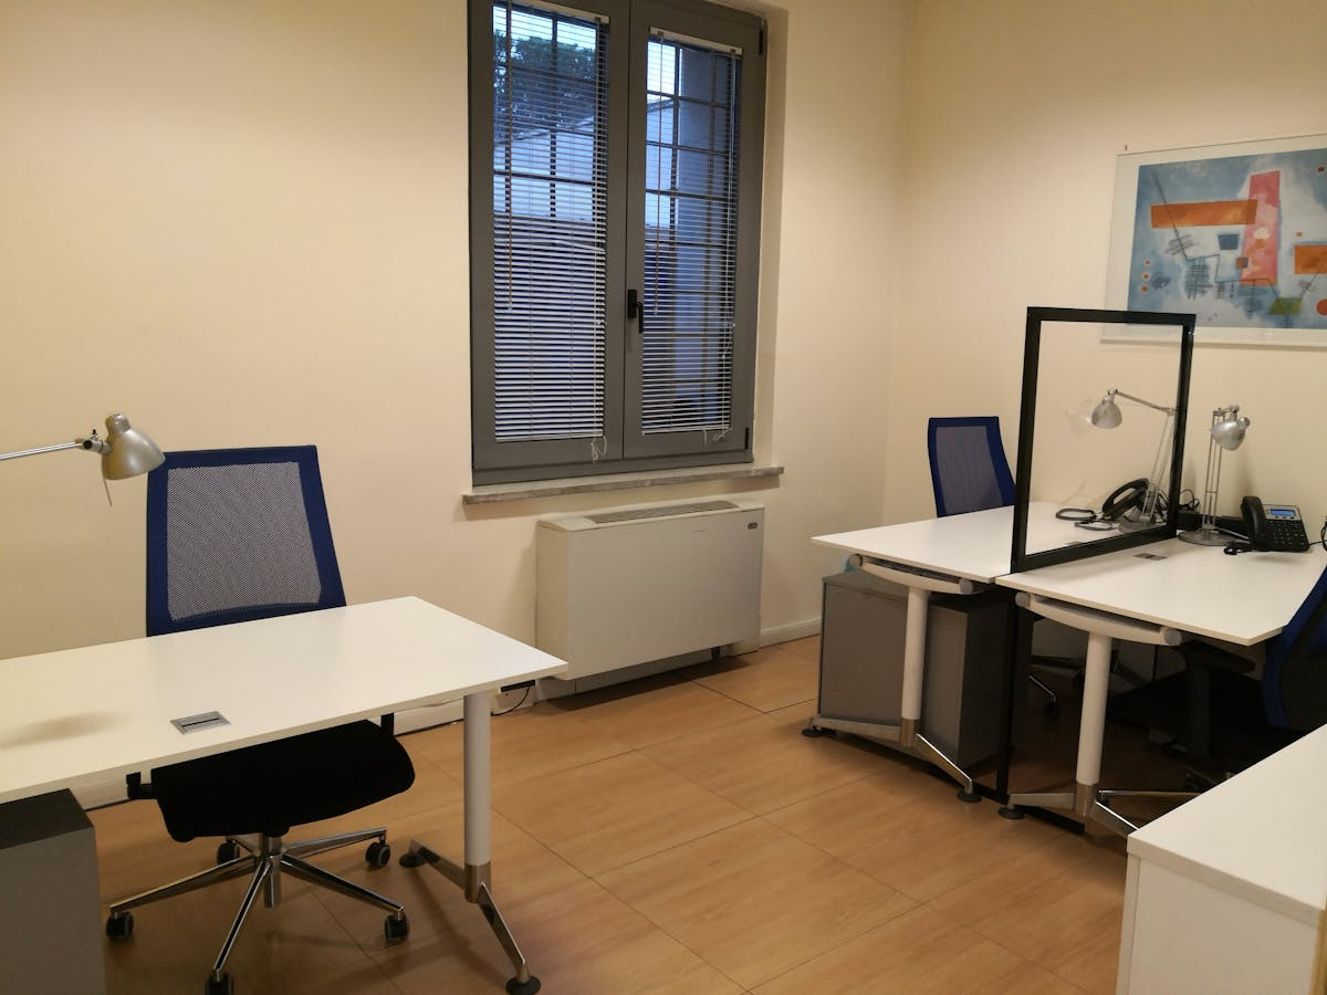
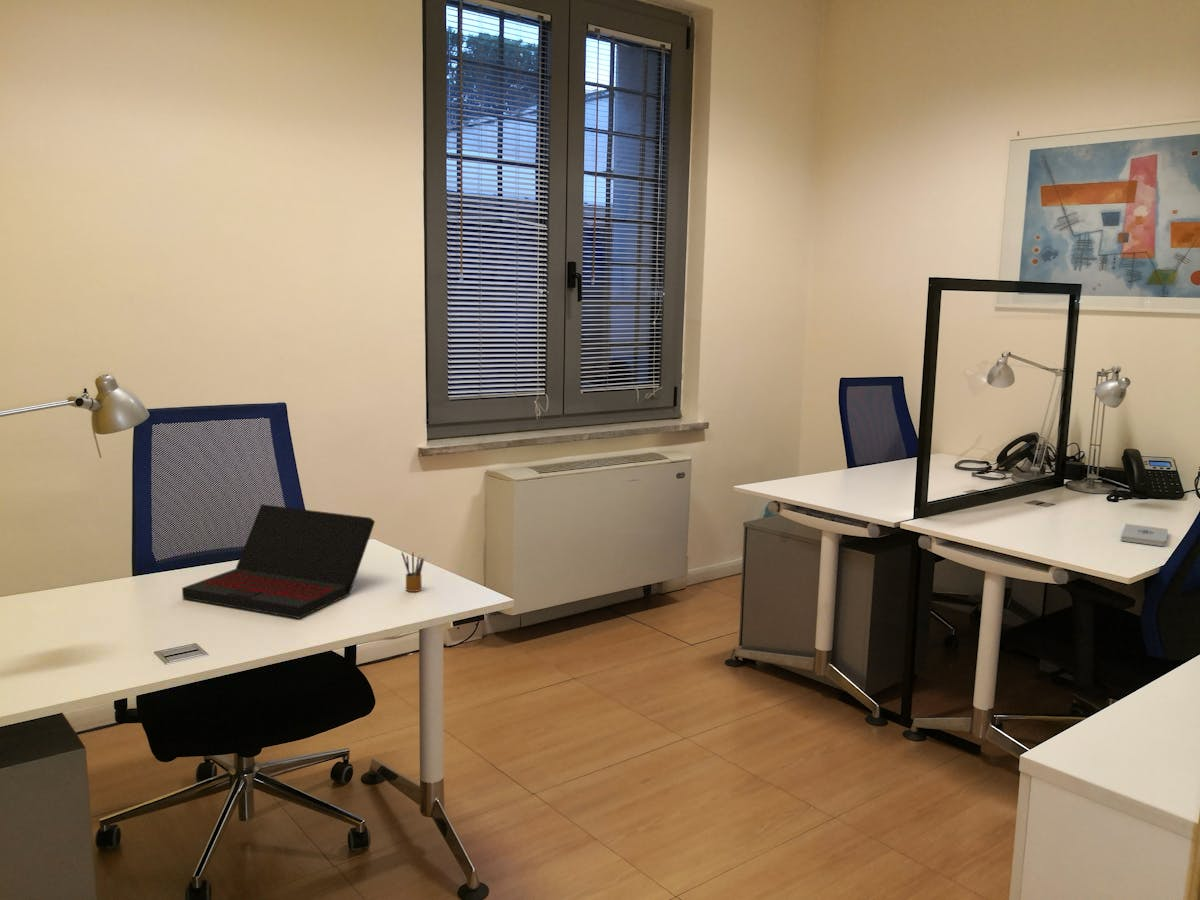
+ notepad (1144, 534)
+ pencil box (412, 570)
+ laptop (281, 556)
